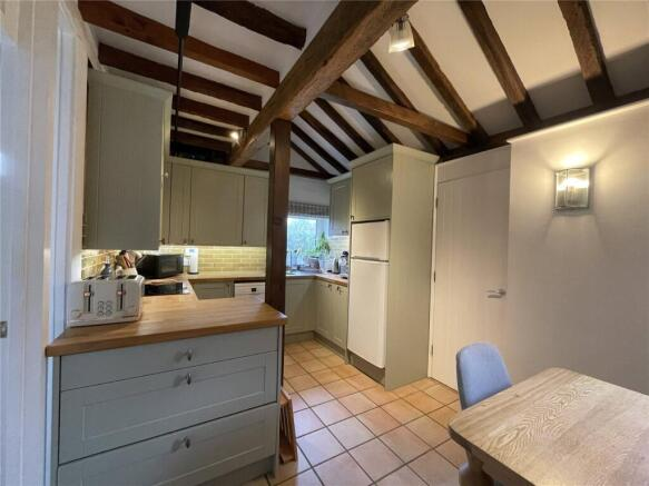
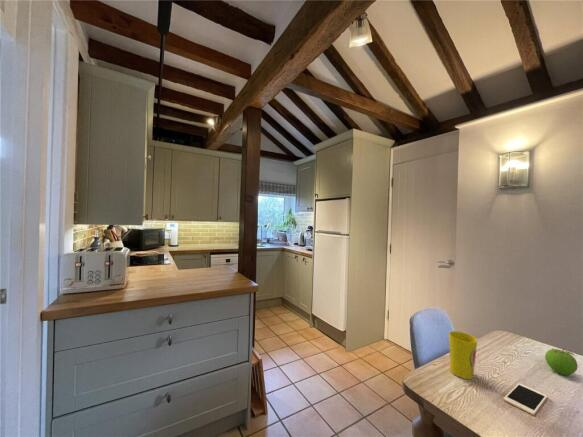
+ fruit (560, 360)
+ cup (462, 354)
+ cell phone (525, 397)
